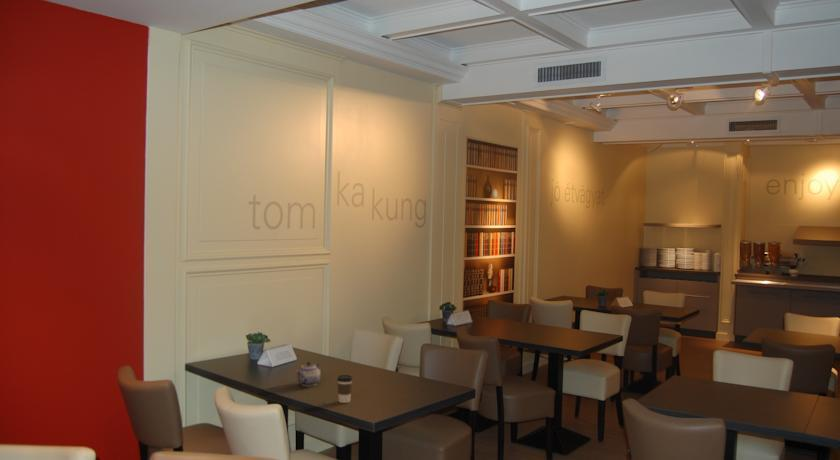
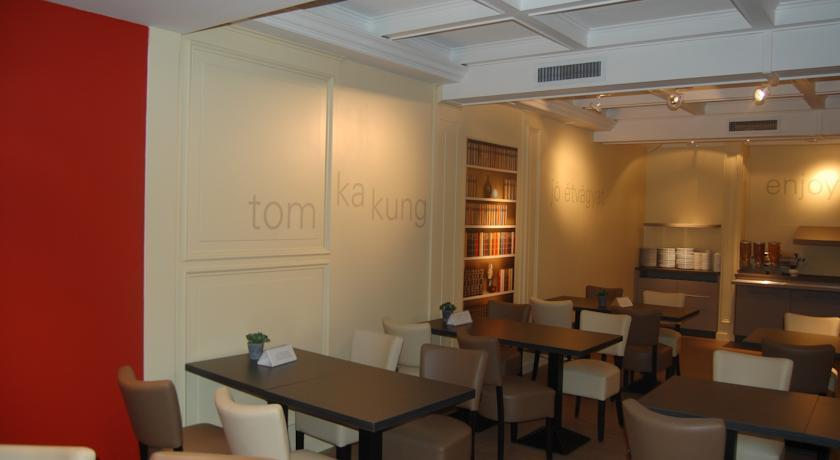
- coffee cup (344, 388)
- teapot (308, 373)
